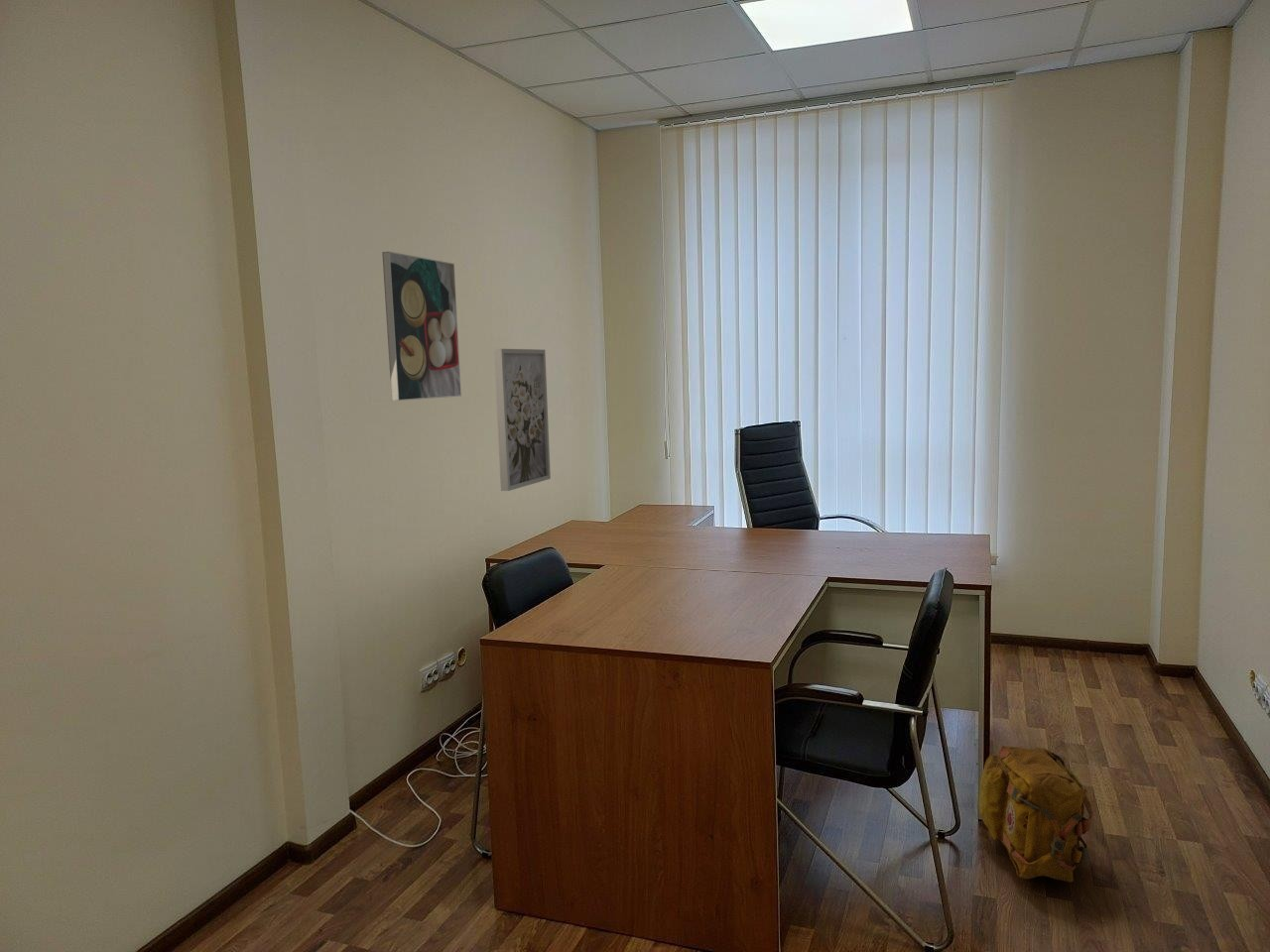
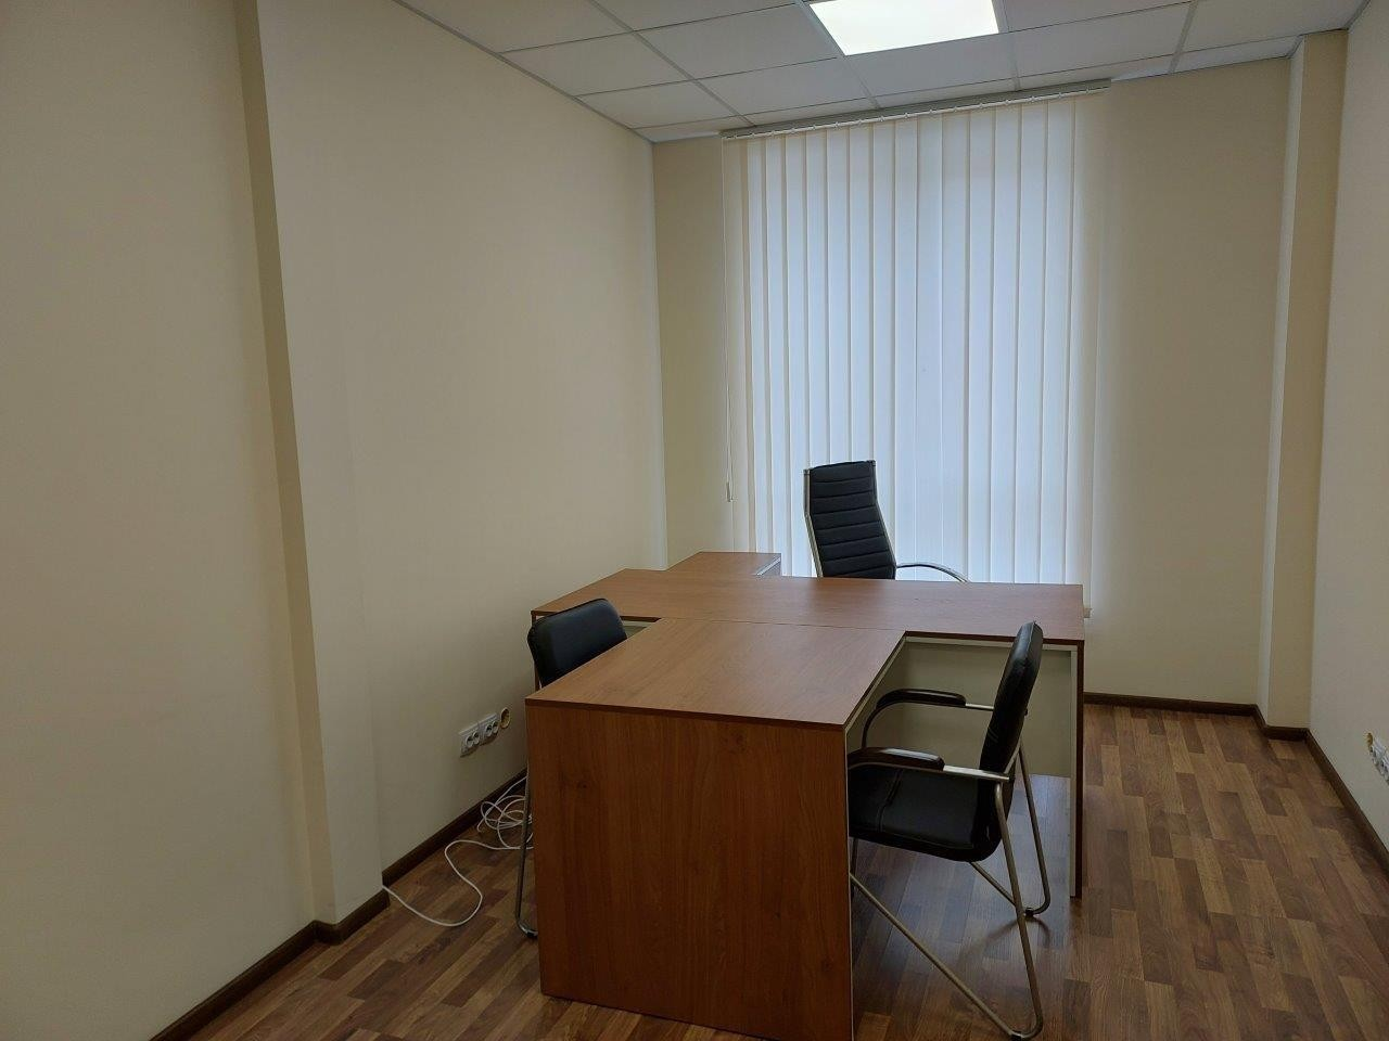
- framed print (424, 328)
- backpack (1040, 814)
- wall art (523, 417)
